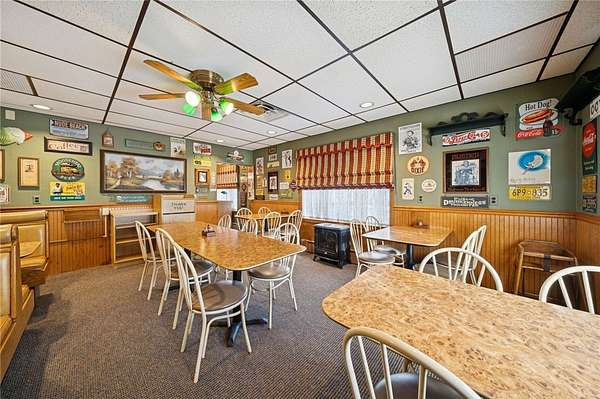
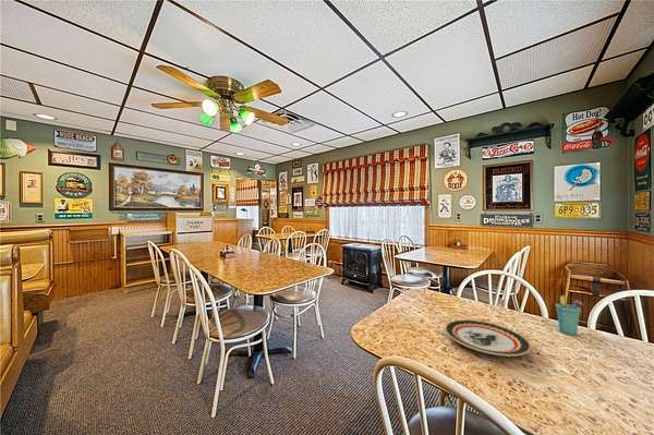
+ plate (484, 337)
+ cup (569, 314)
